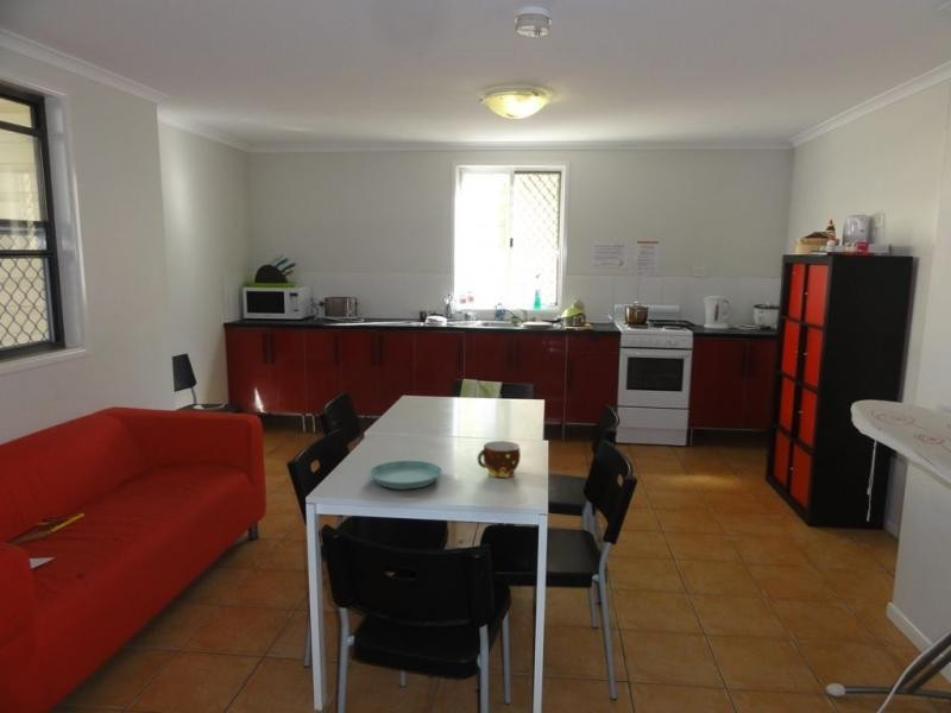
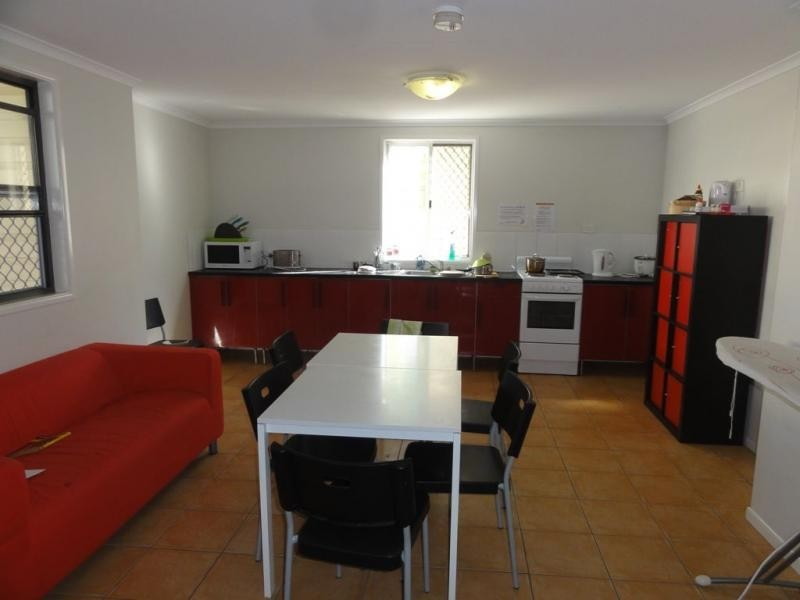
- saucer (405, 474)
- cup (499, 460)
